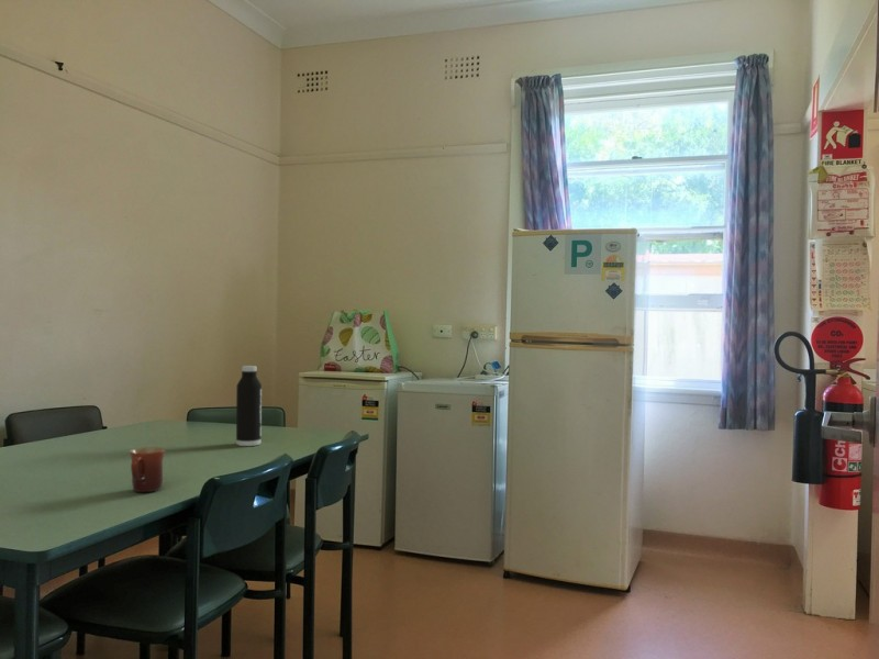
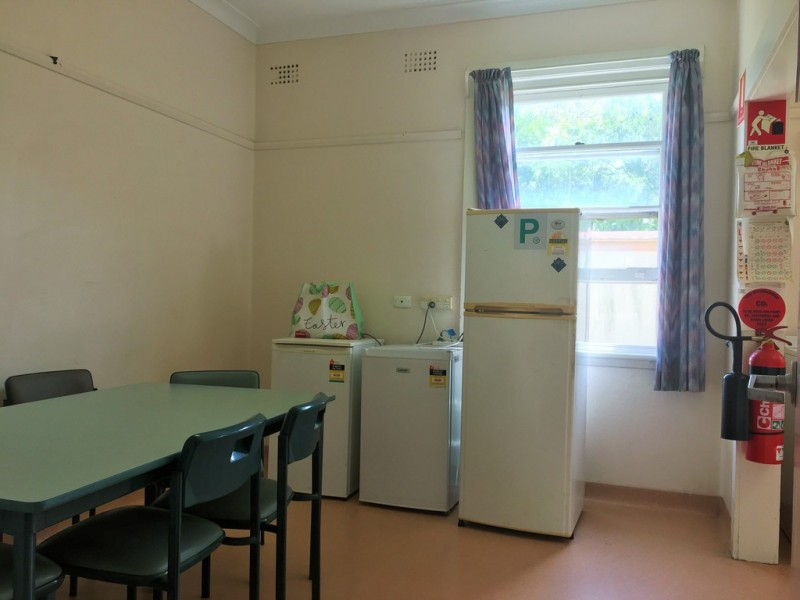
- mug (144, 471)
- water bottle (248, 404)
